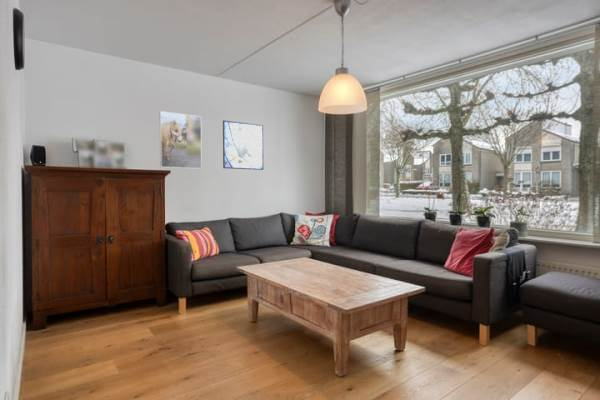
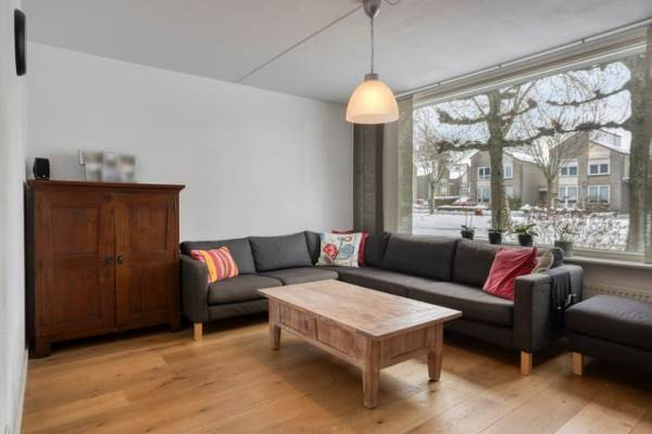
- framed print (181, 141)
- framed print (243, 146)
